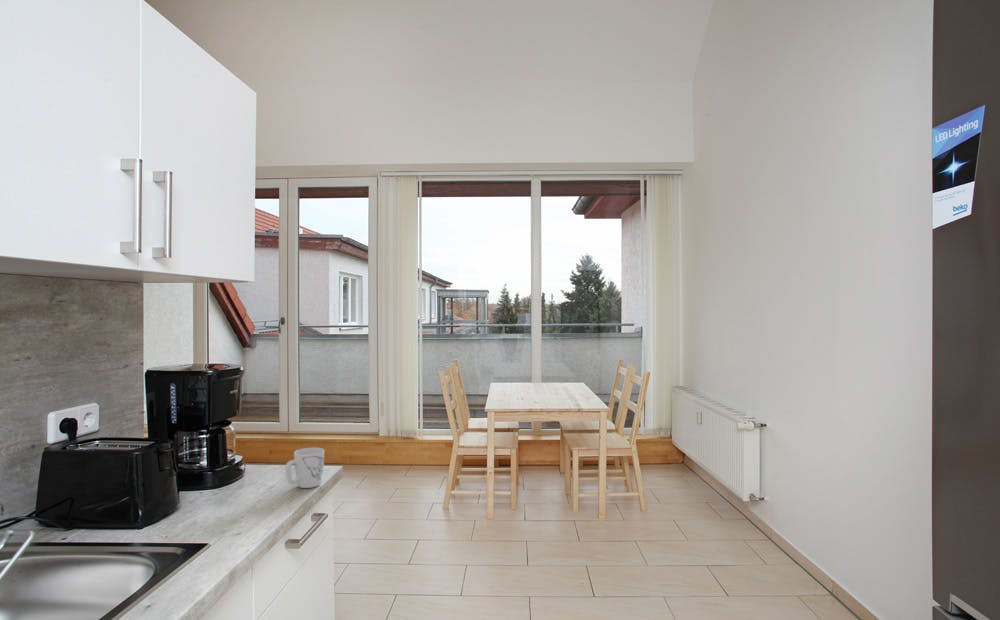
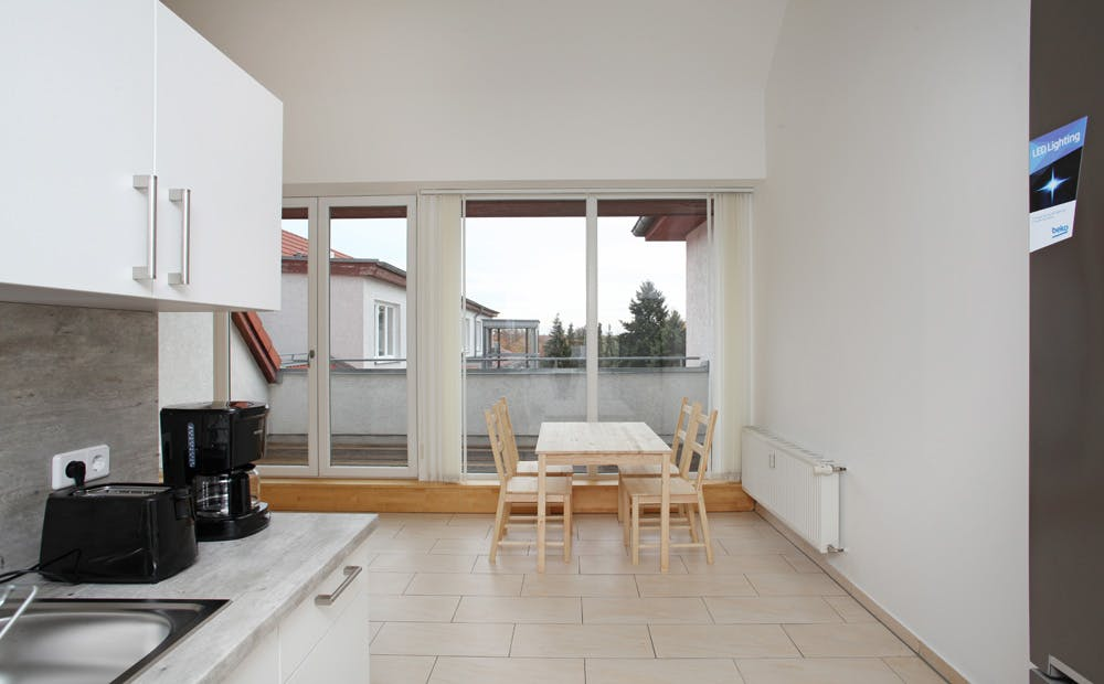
- mug (304, 469)
